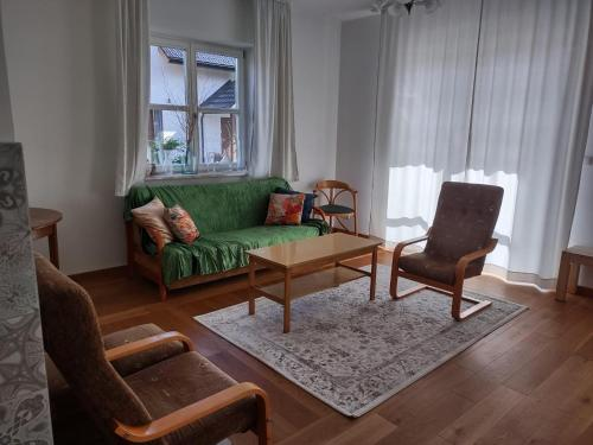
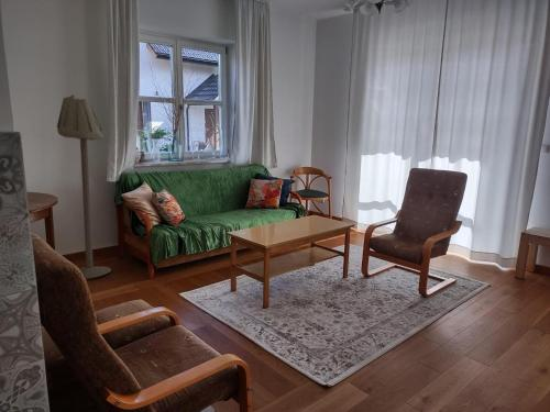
+ floor lamp (84, 186)
